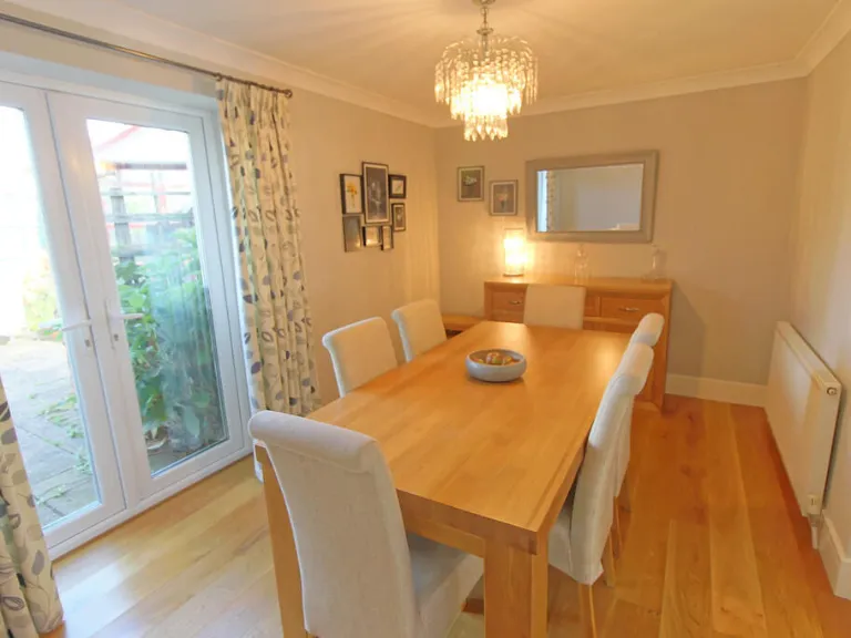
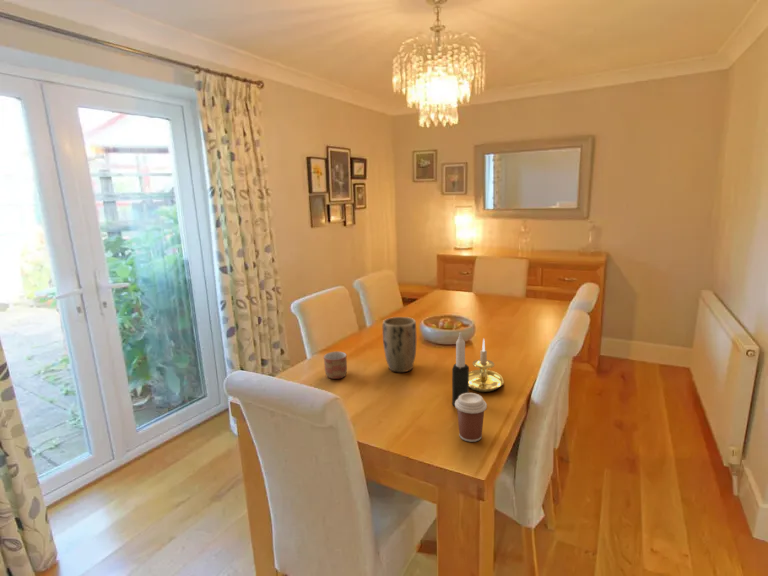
+ candle holder (483, 360)
+ coffee cup (470, 417)
+ plant pot (399, 344)
+ candle (460, 368)
+ mug (336, 364)
